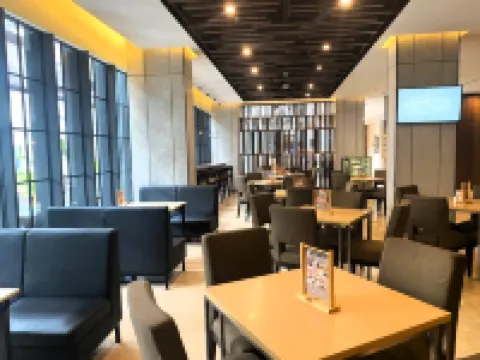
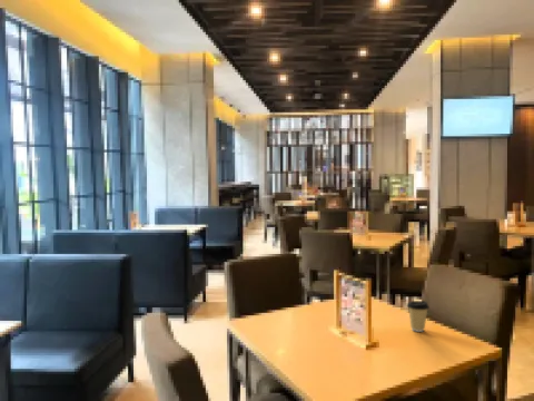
+ coffee cup (417, 315)
